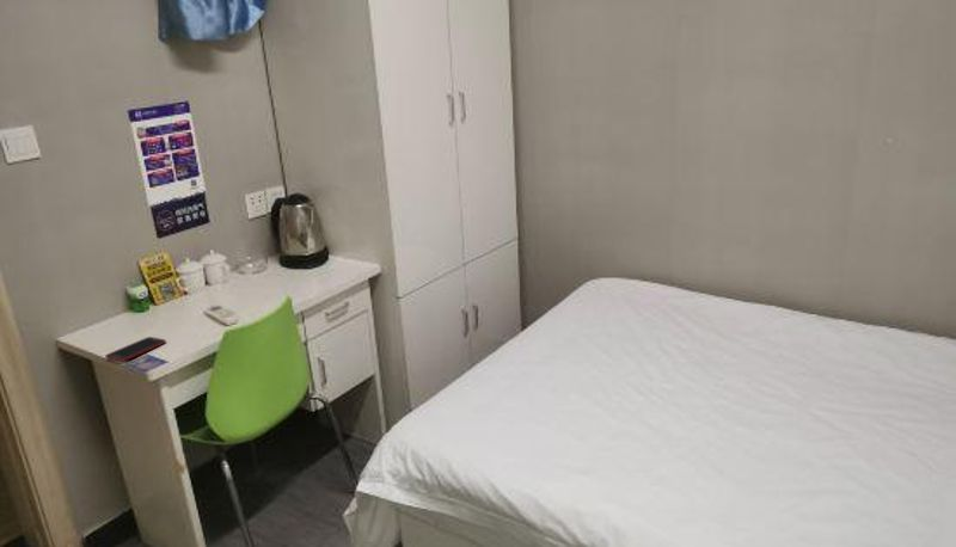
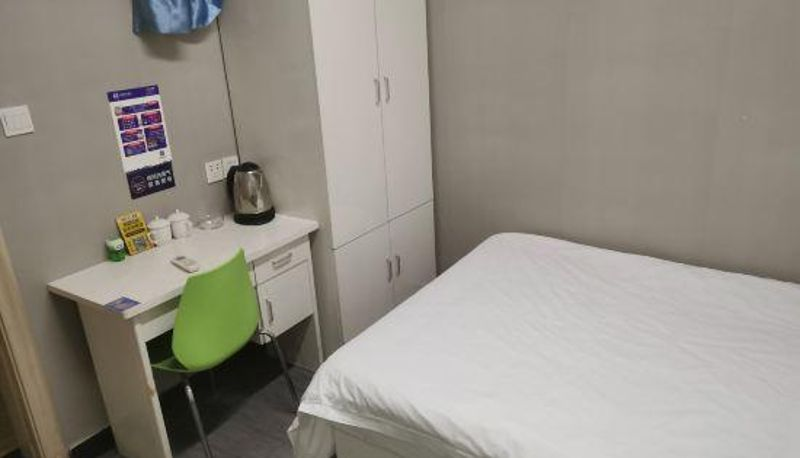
- cell phone (136, 349)
